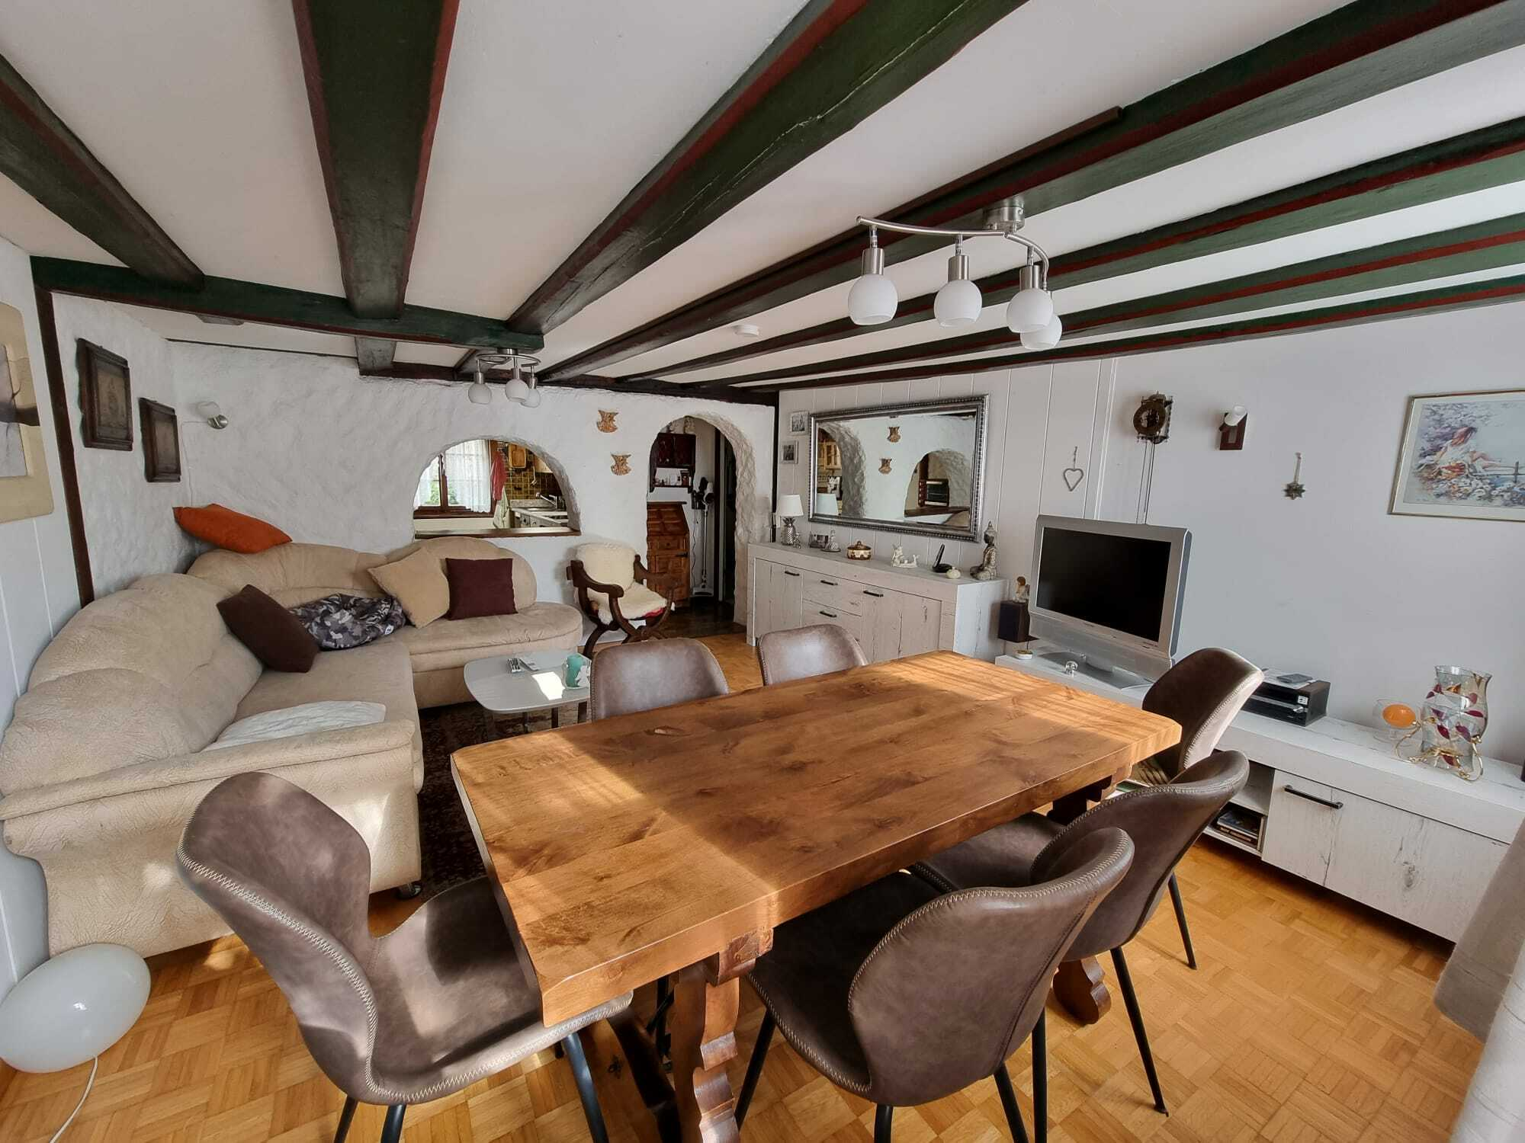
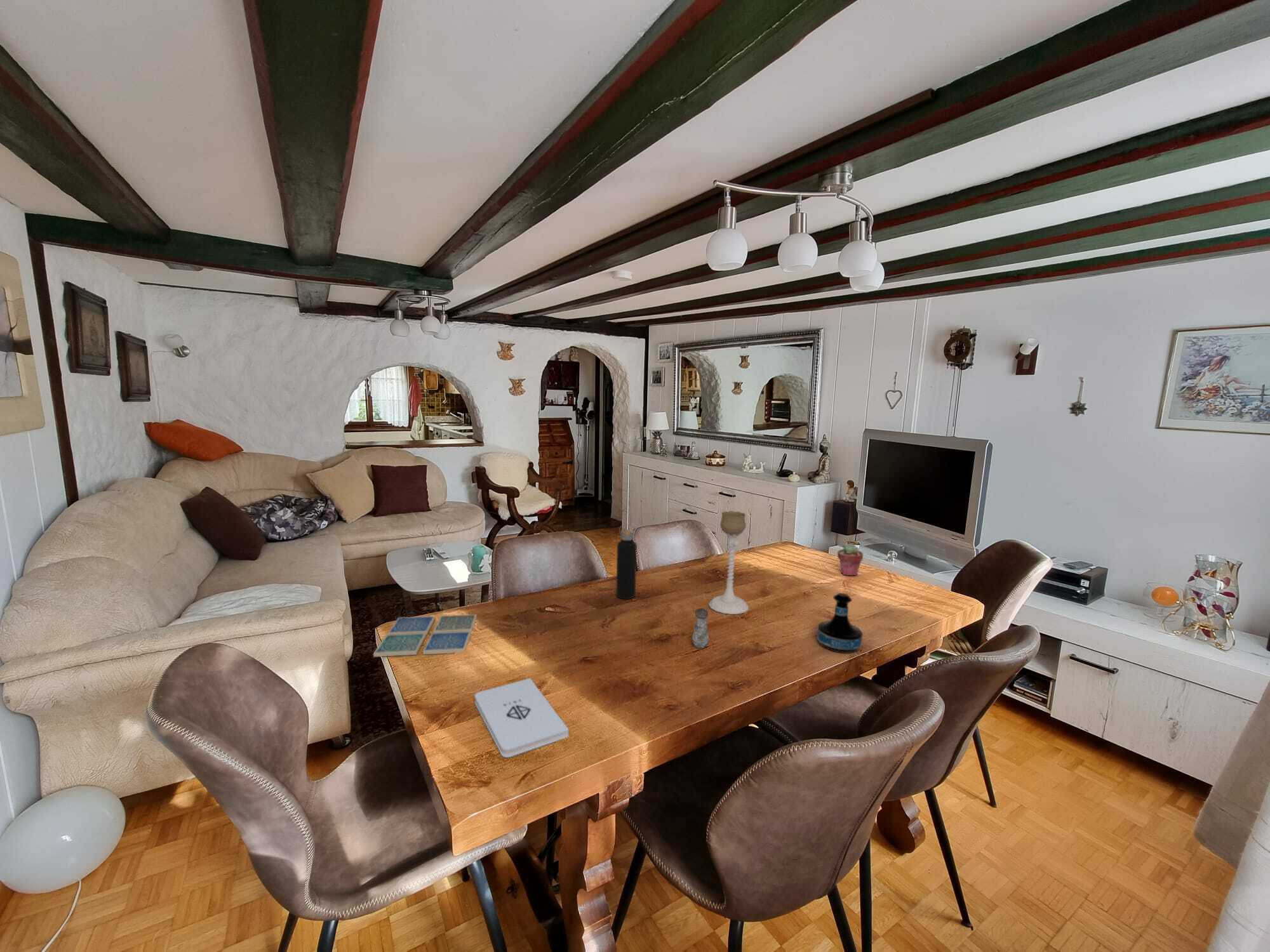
+ tequila bottle (840, 619)
+ water bottle (626, 560)
+ salt shaker (700, 628)
+ notepad (518, 714)
+ potted succulent (850, 558)
+ candle holder (731, 560)
+ drink coaster (427, 633)
